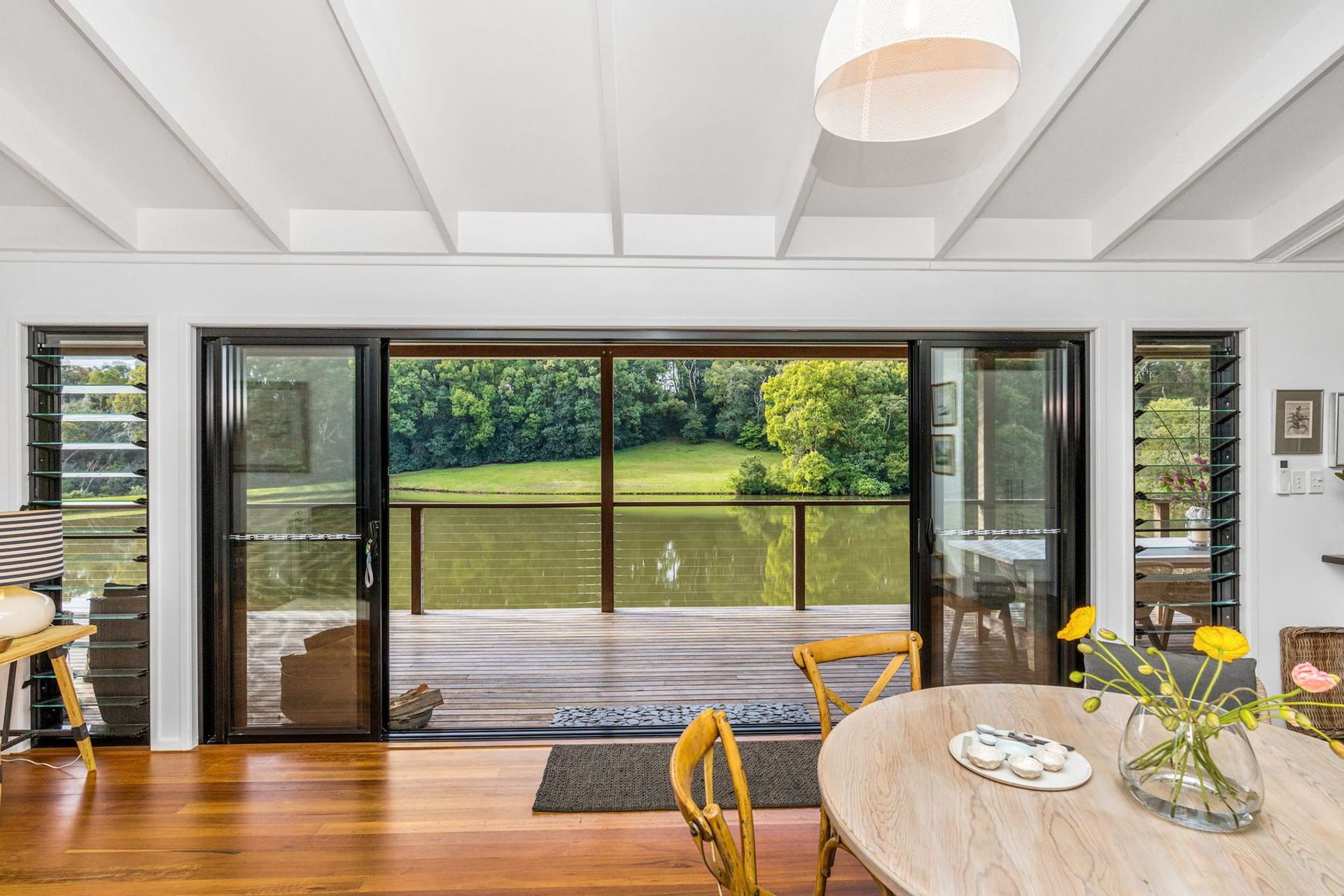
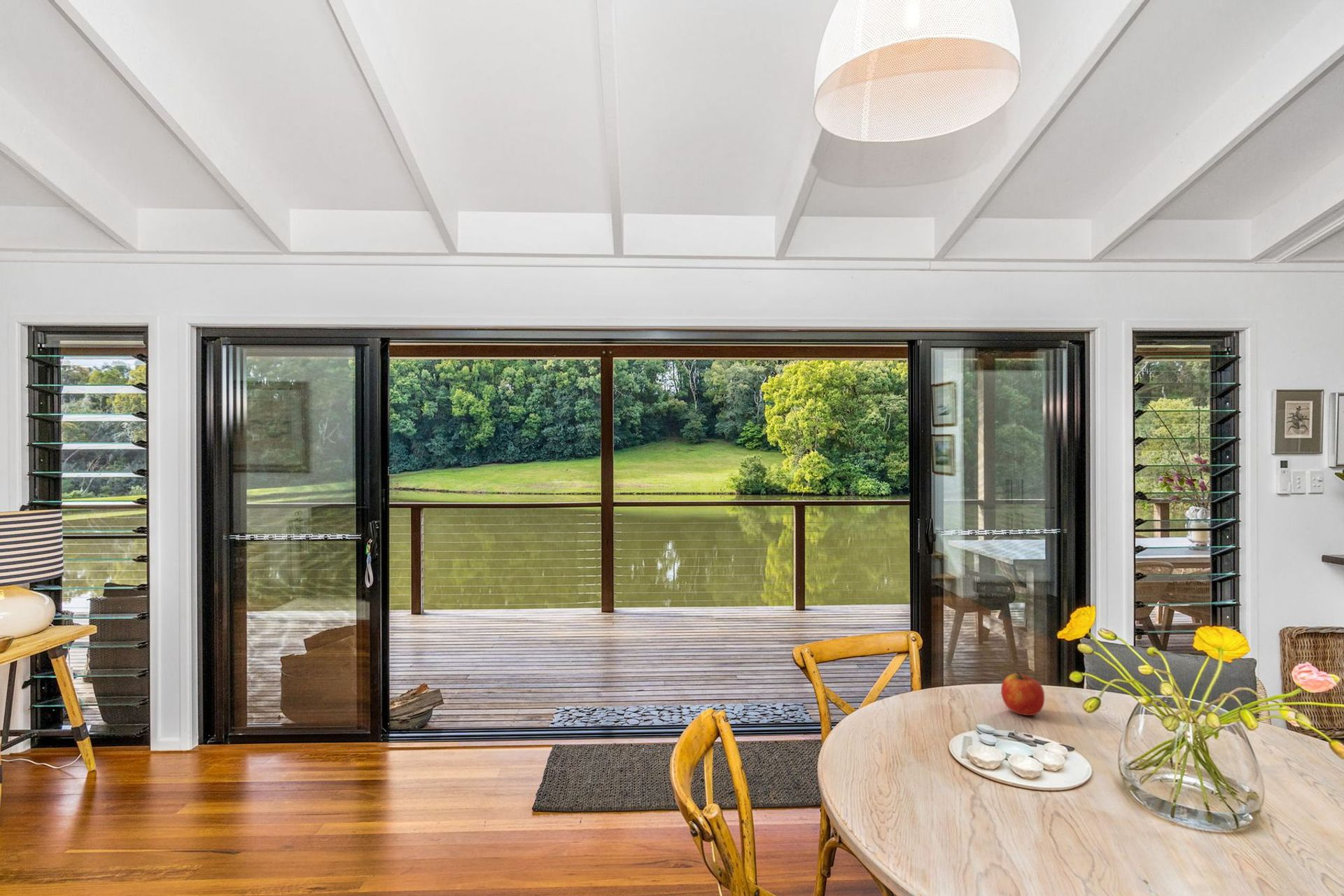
+ apple (1023, 692)
